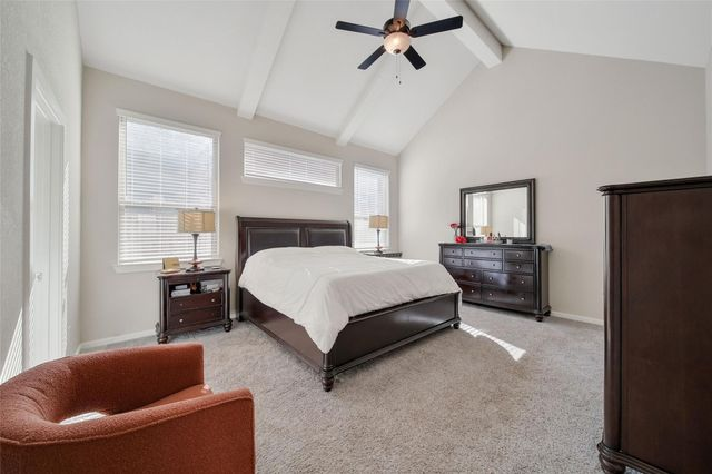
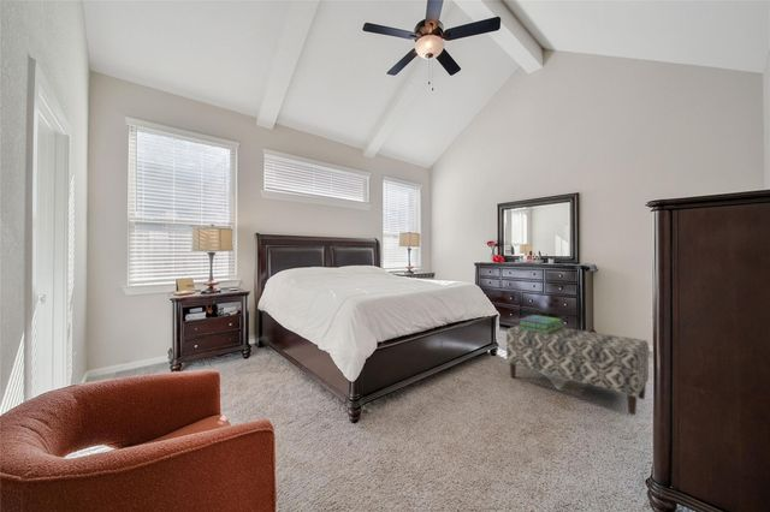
+ bench (571, 361)
+ stack of books (540, 323)
